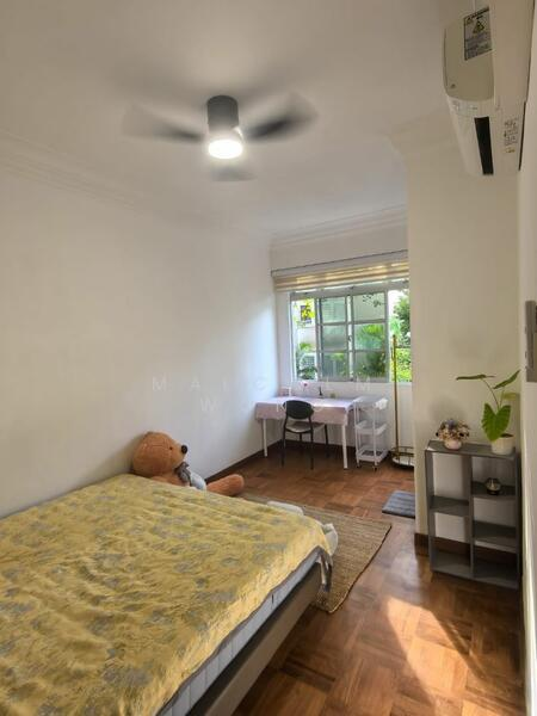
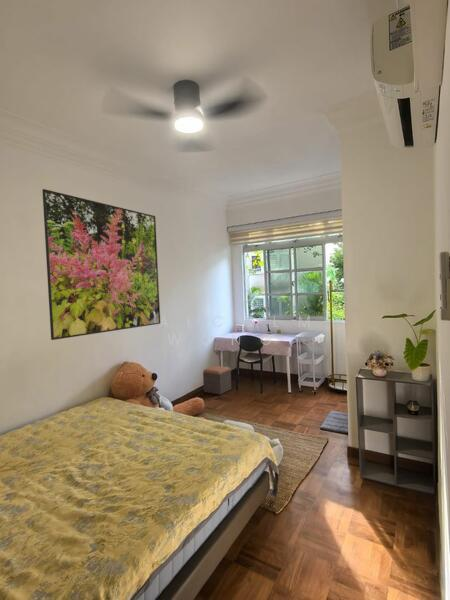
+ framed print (111, 268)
+ footstool (217, 379)
